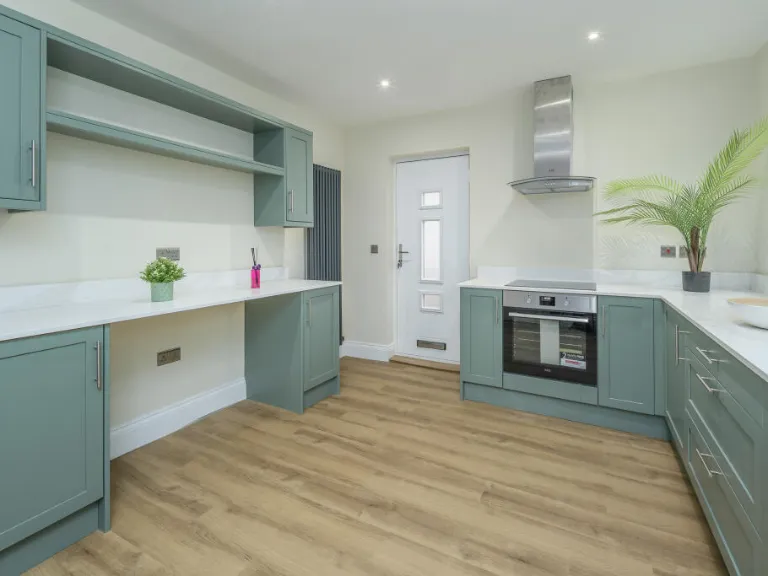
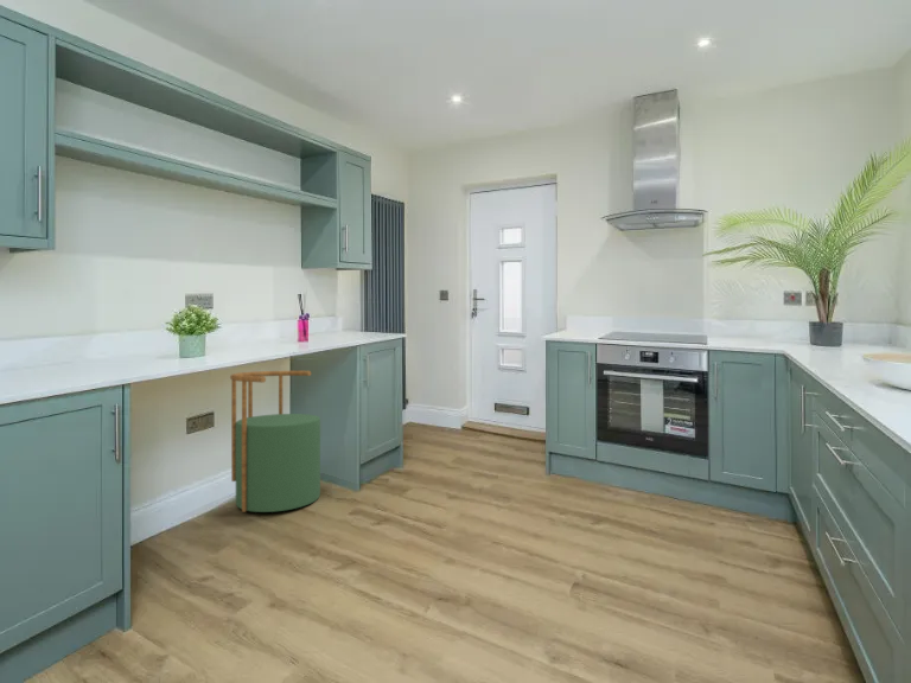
+ stool (276, 435)
